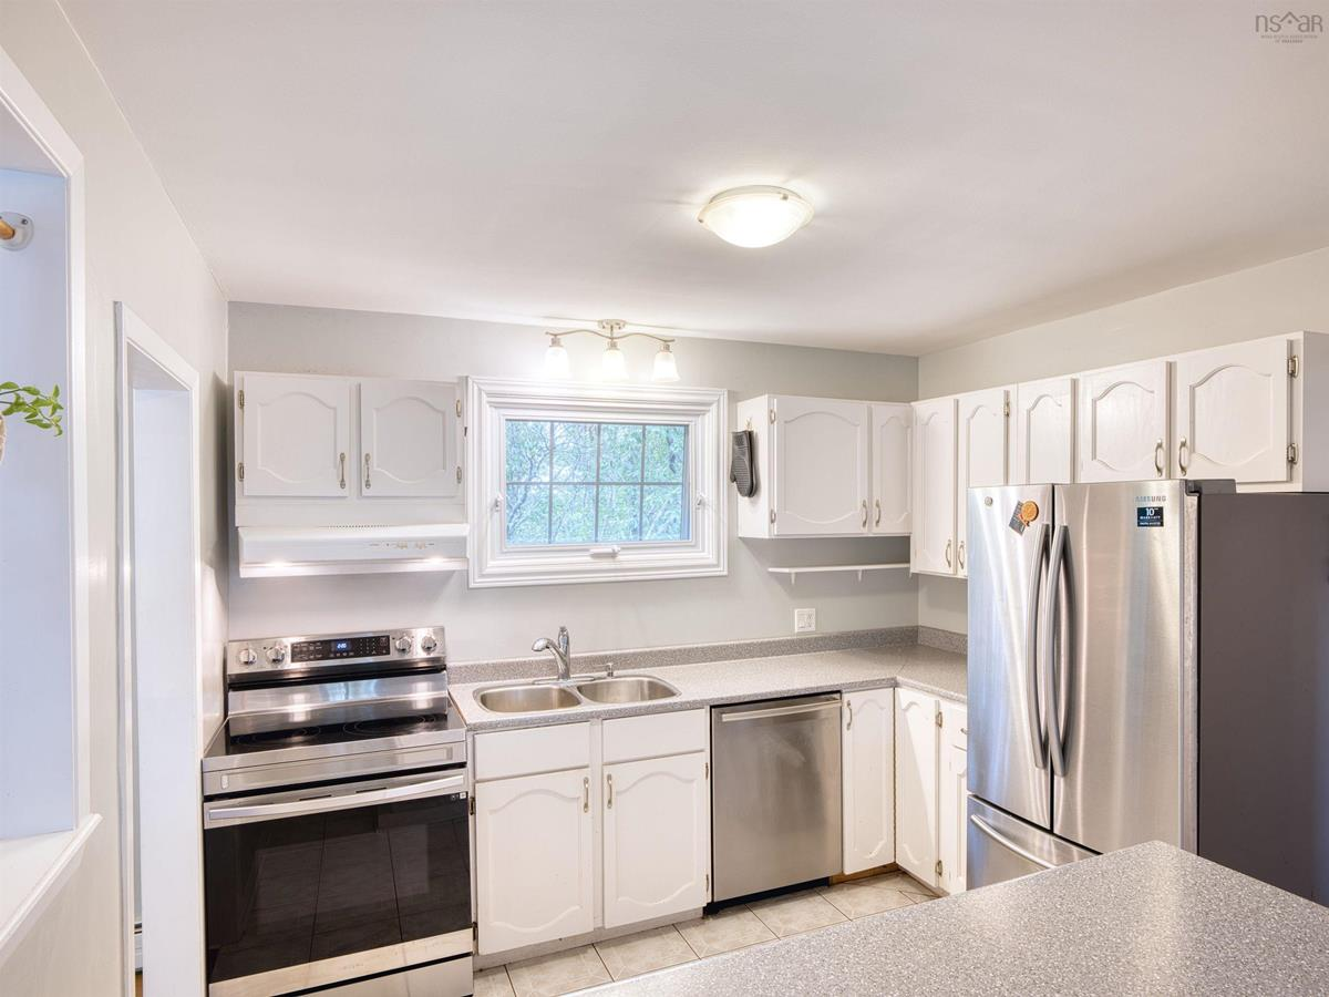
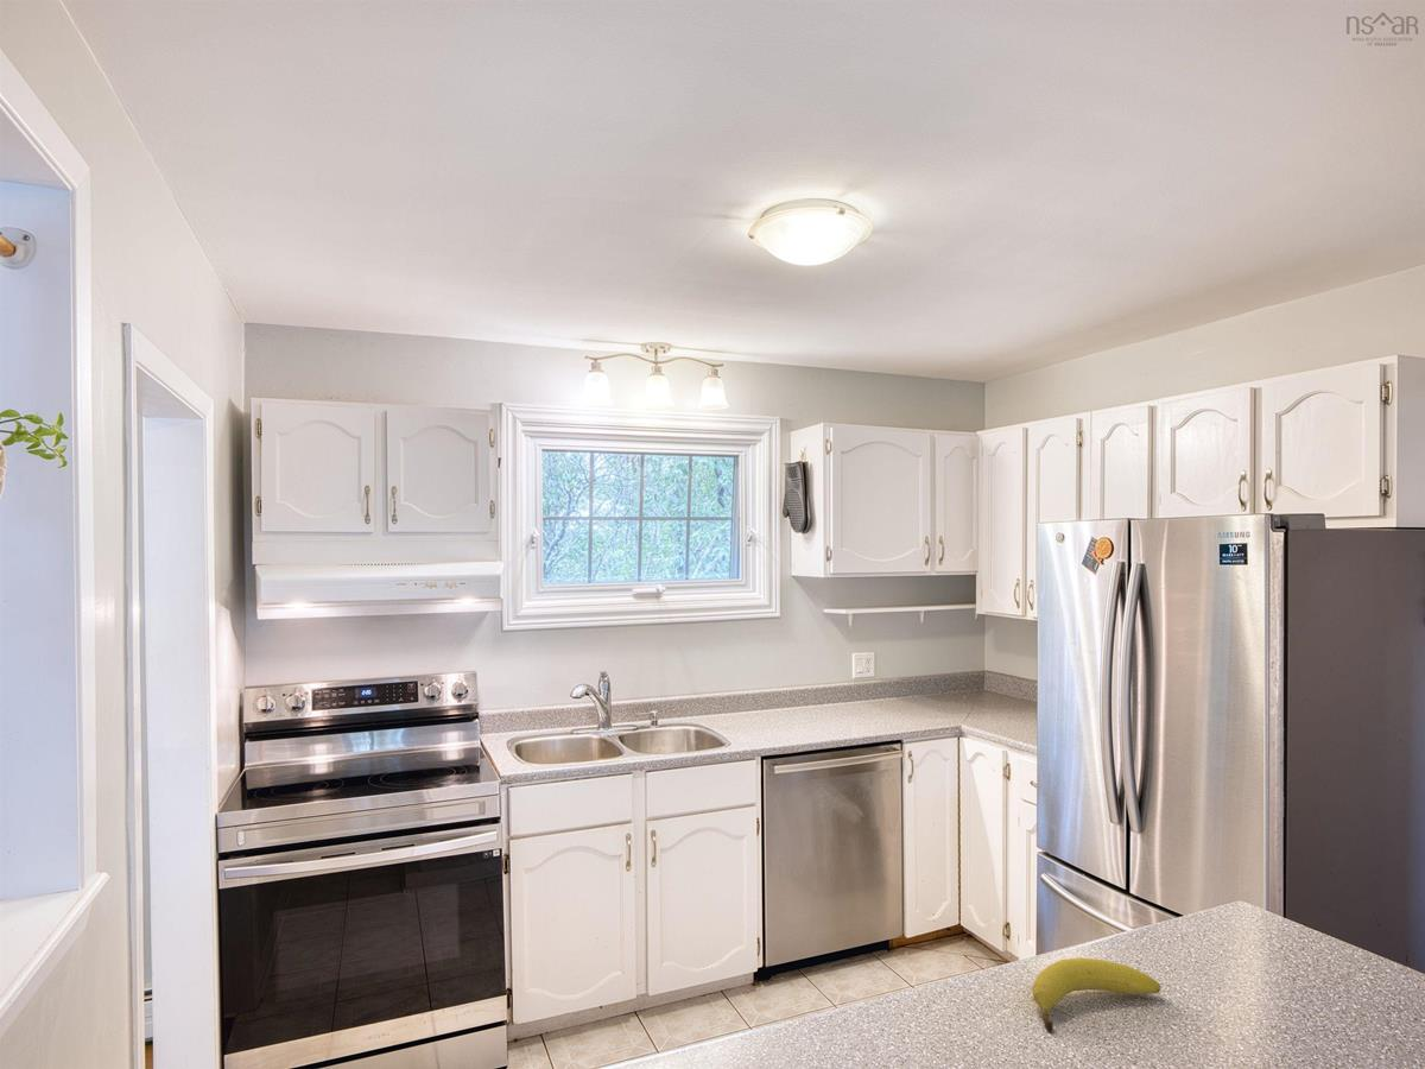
+ fruit (1088, 982)
